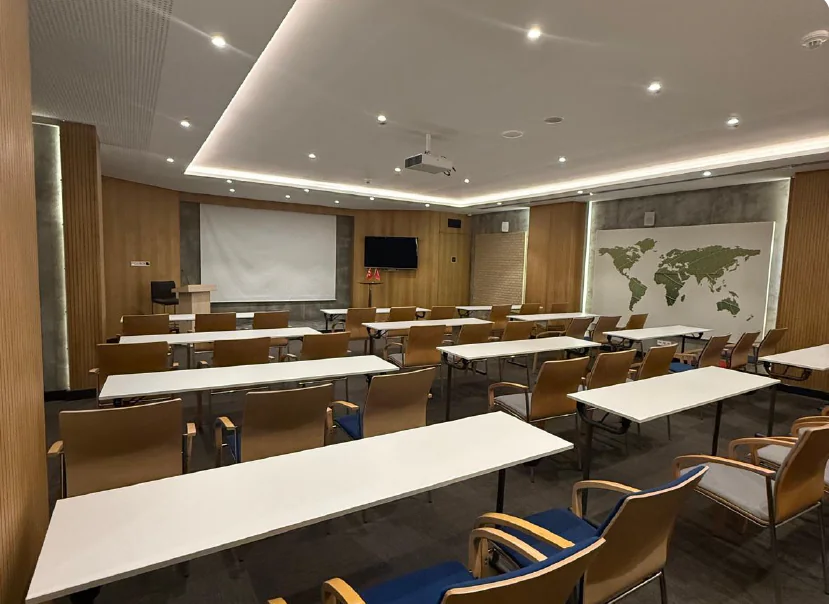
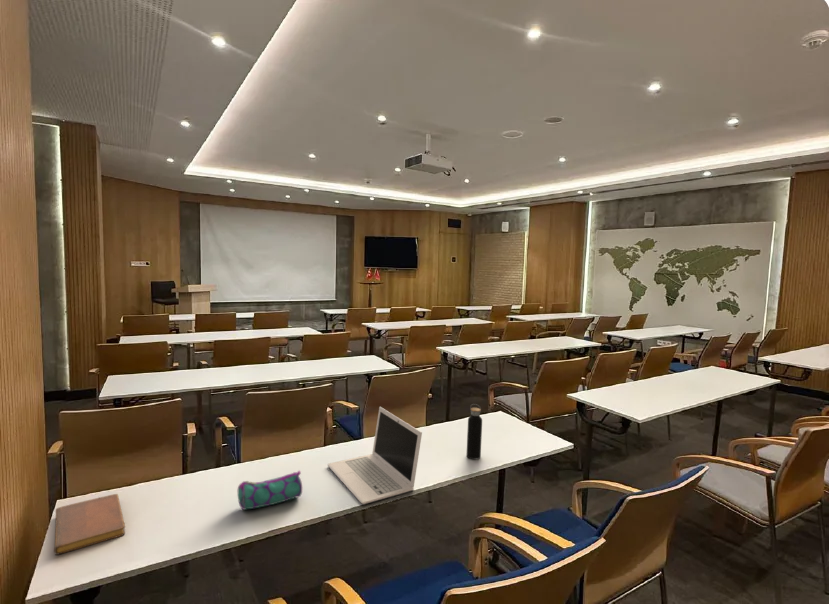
+ pencil case (270, 489)
+ laptop (373, 449)
+ water bottle (474, 430)
+ notebook (89, 521)
